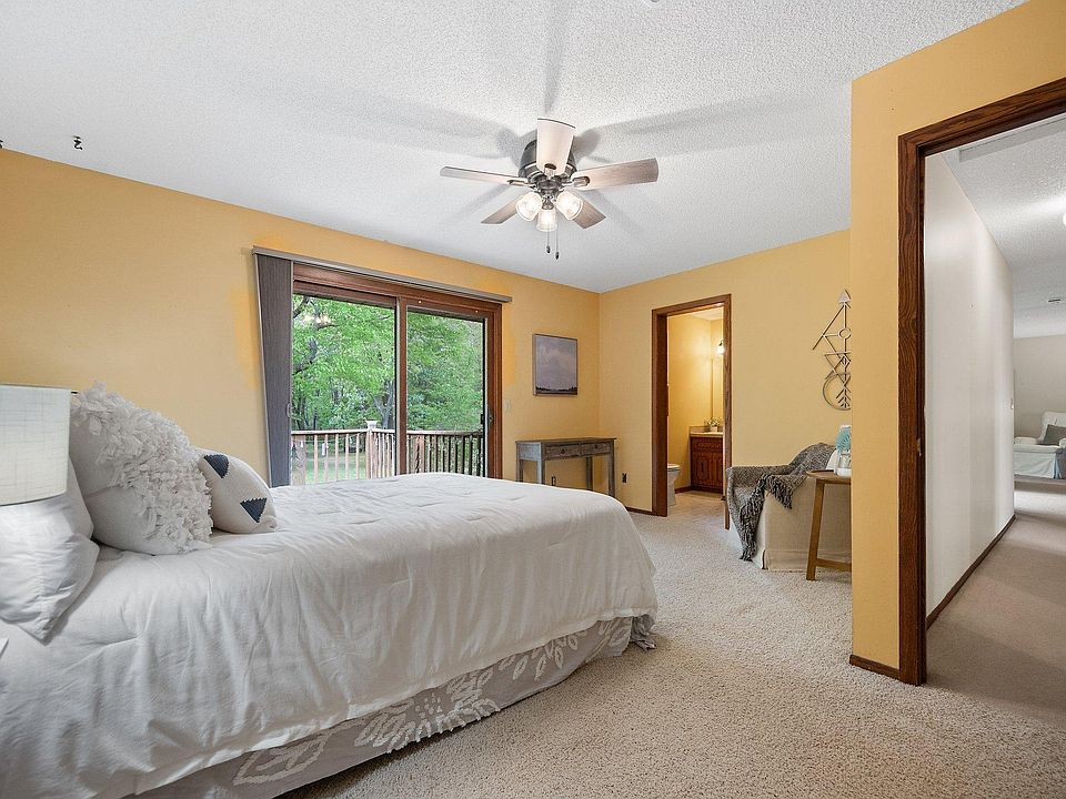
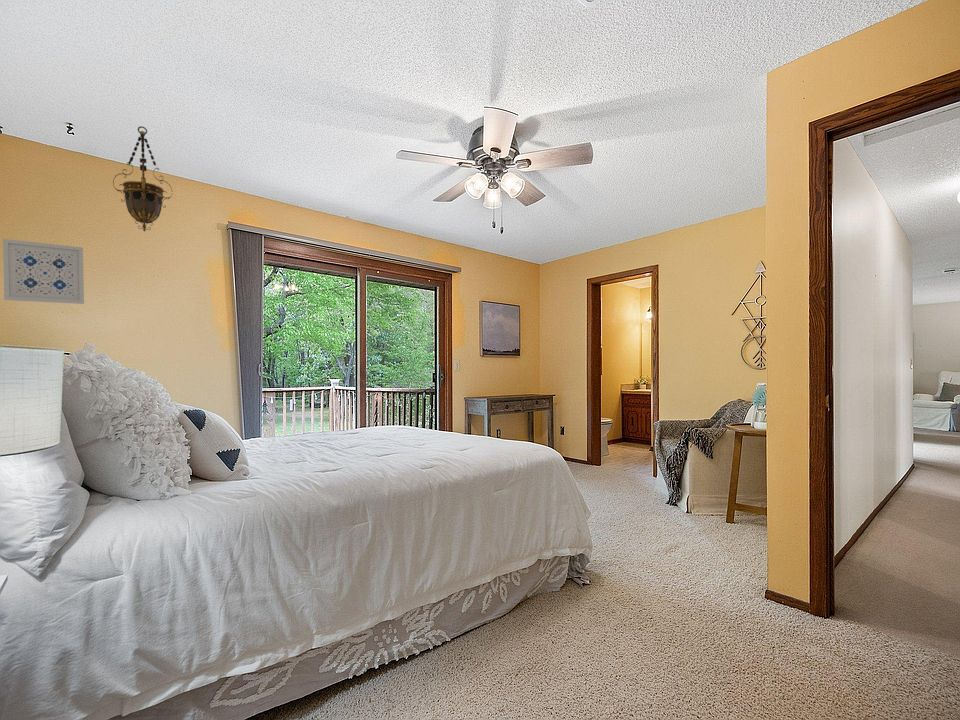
+ hanging lantern (143, 179)
+ wall art (45, 272)
